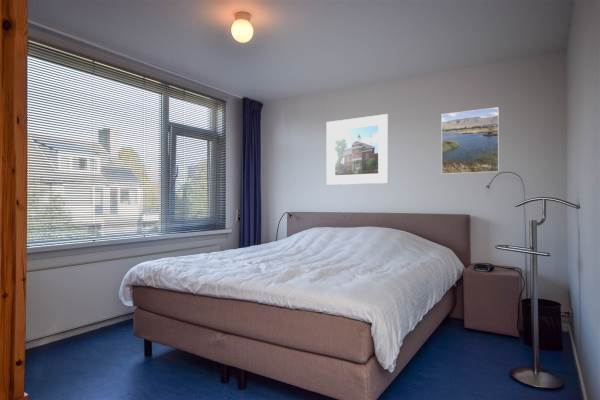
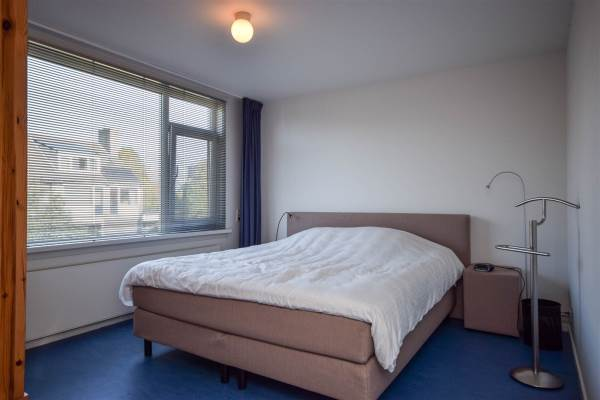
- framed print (356, 151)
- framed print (469, 142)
